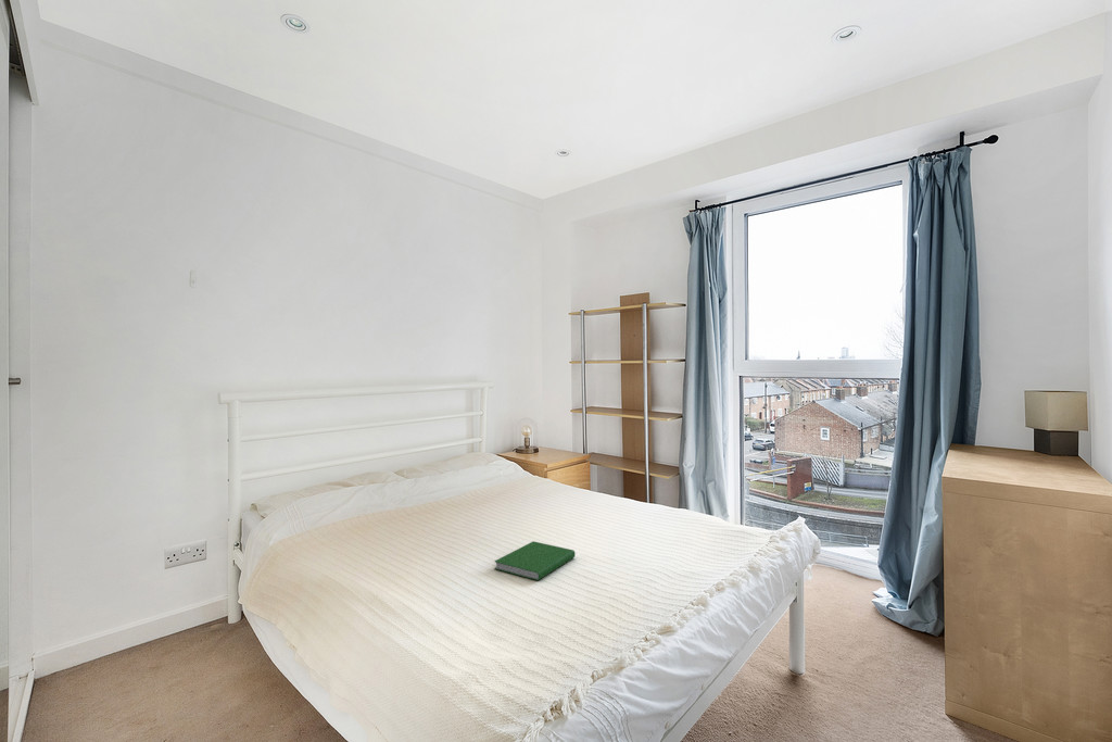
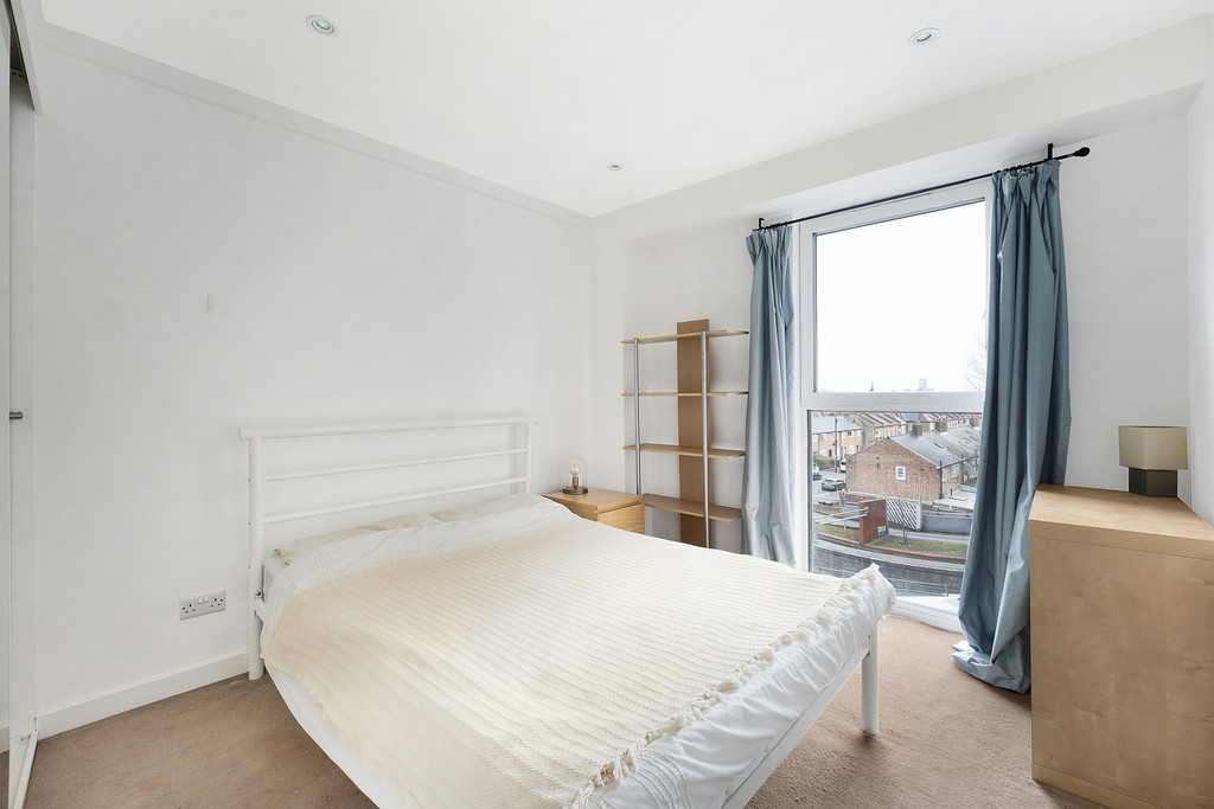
- hardcover book (535, 558)
